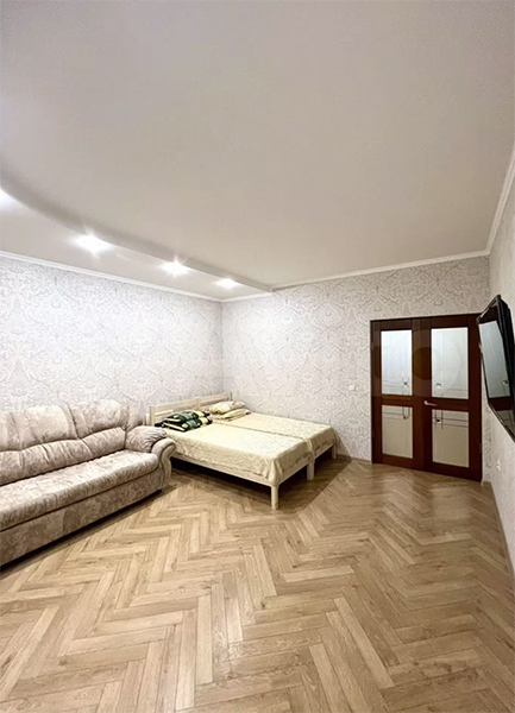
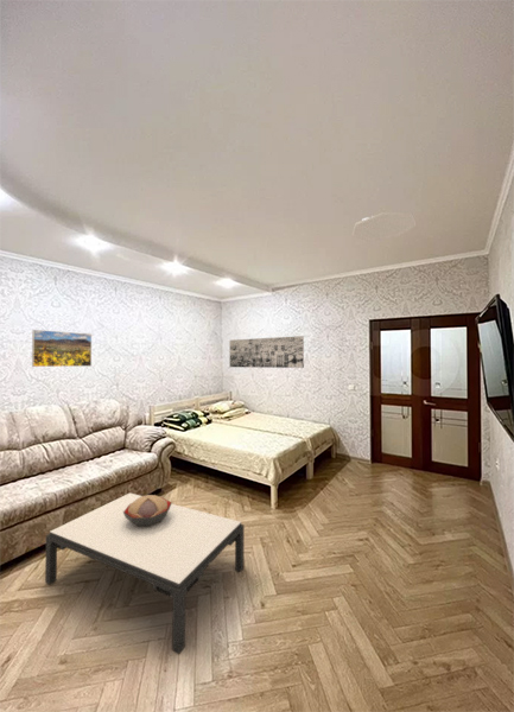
+ decorative bowl (147, 508)
+ wall art (264, 352)
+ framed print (63, 349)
+ ceiling light (382, 221)
+ coffee table (147, 551)
